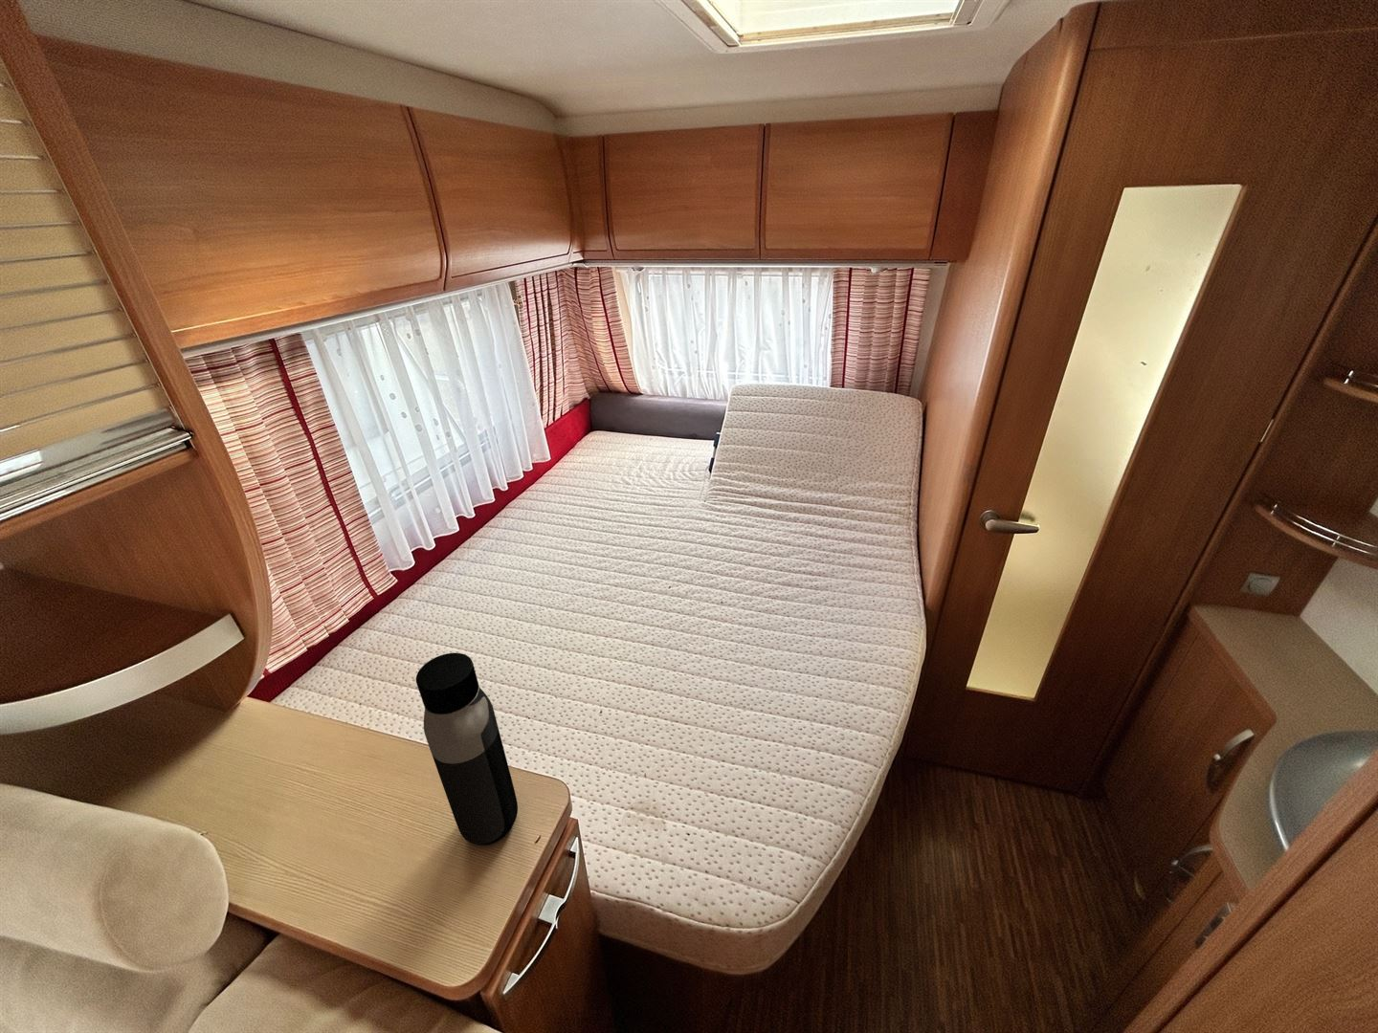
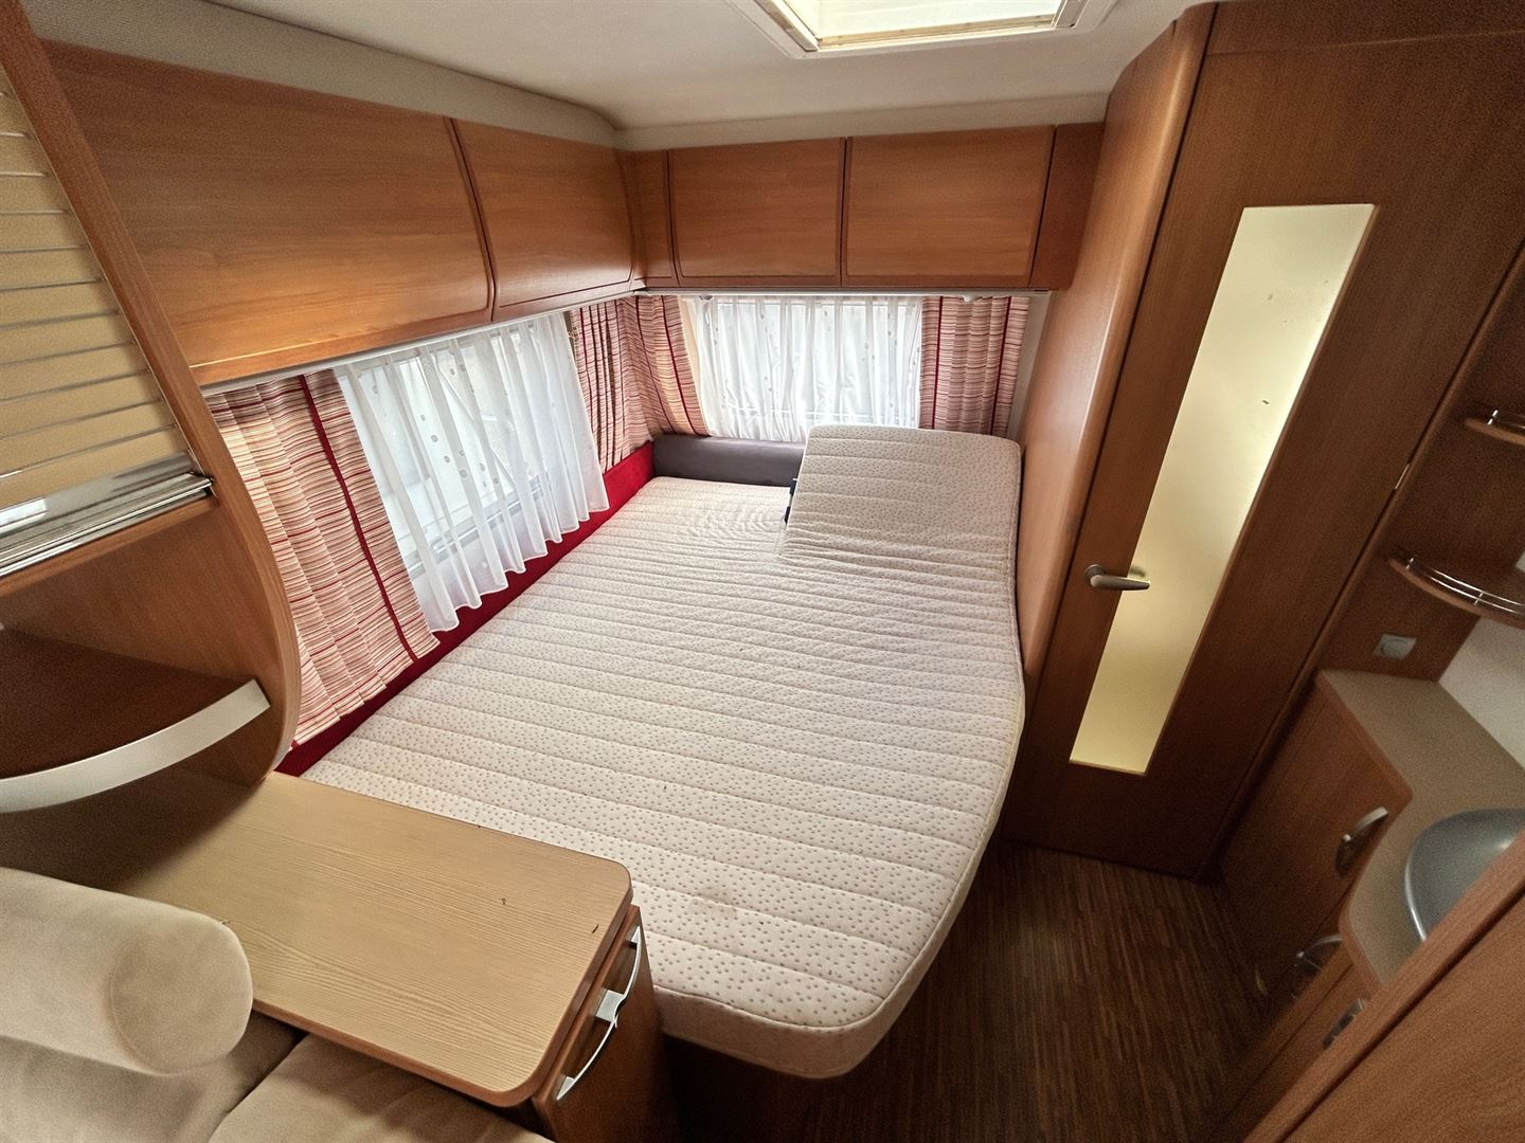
- water bottle (470, 754)
